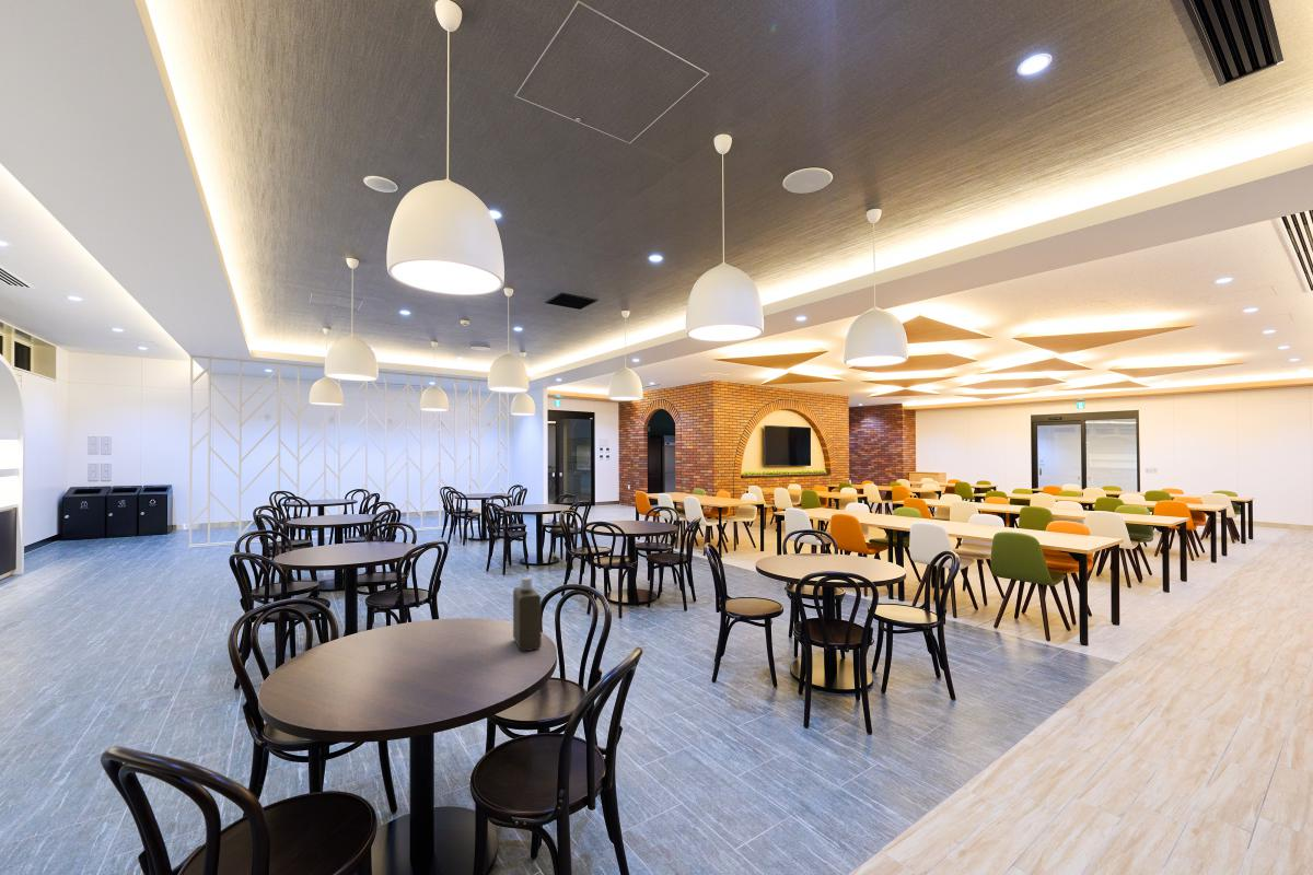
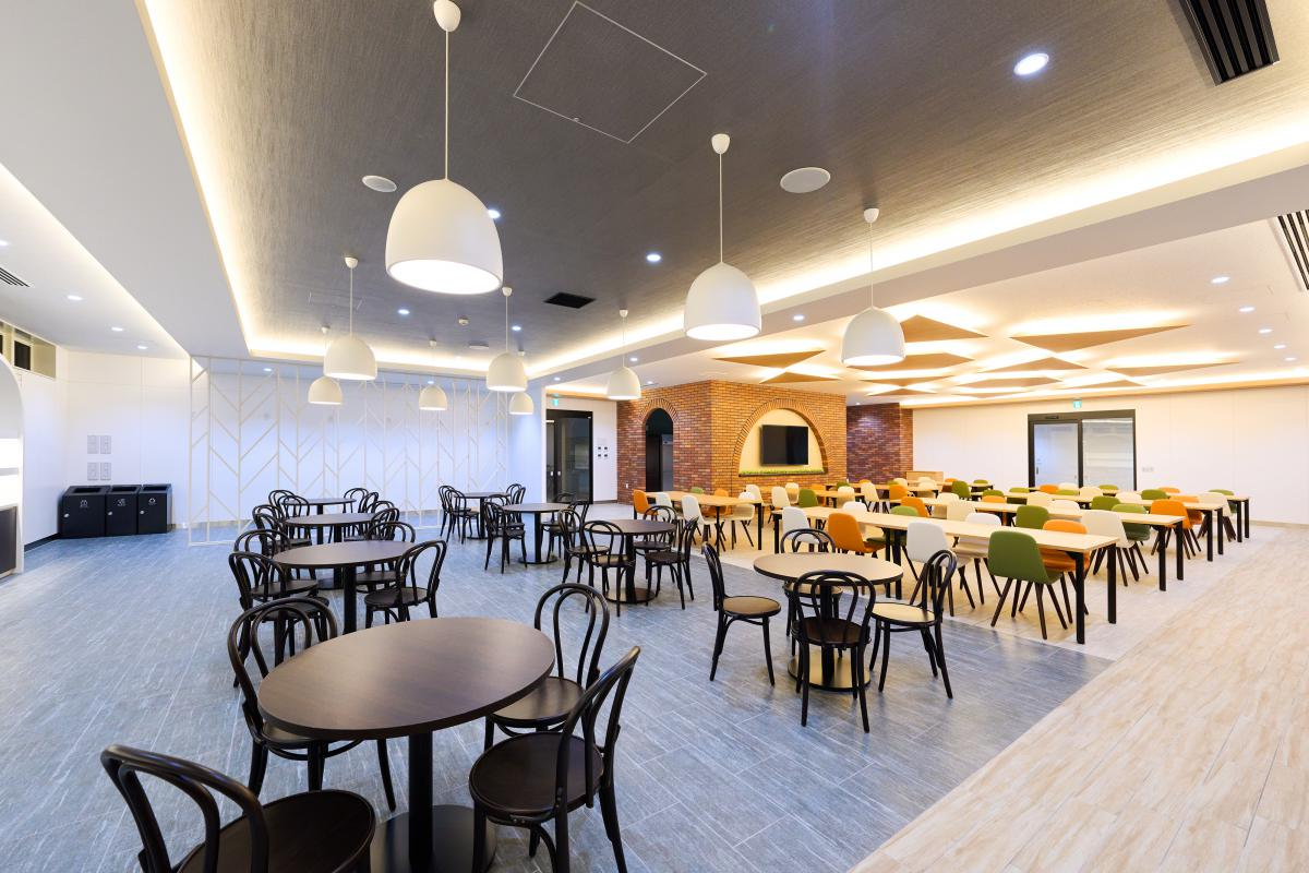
- bottle (526, 610)
